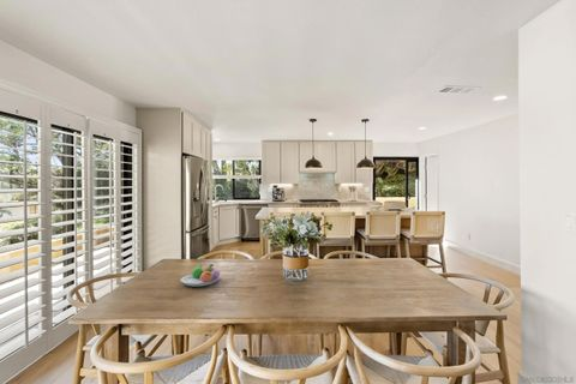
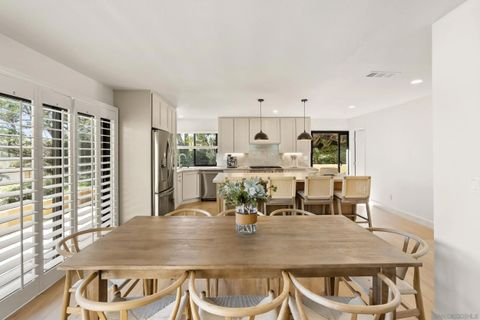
- fruit bowl (200, 274)
